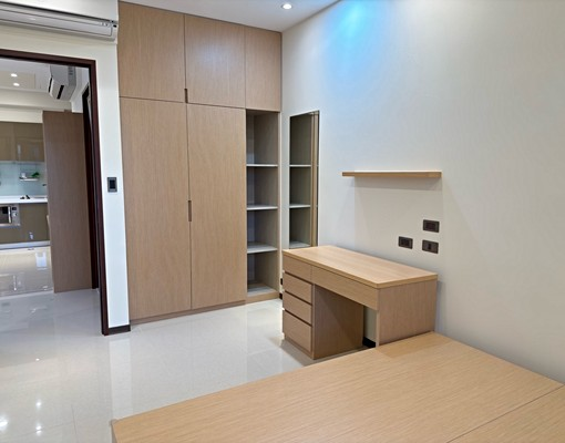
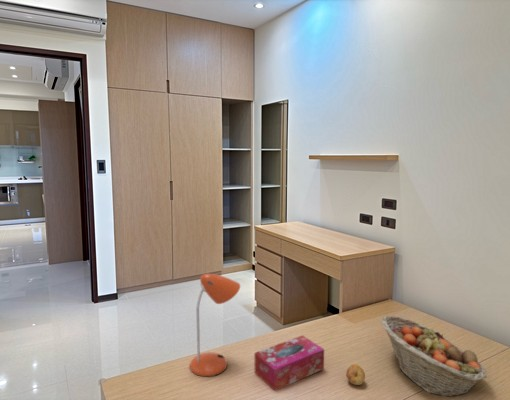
+ desk lamp (216, 303)
+ fruit (355, 374)
+ fruit basket (428, 351)
+ tissue box (289, 361)
